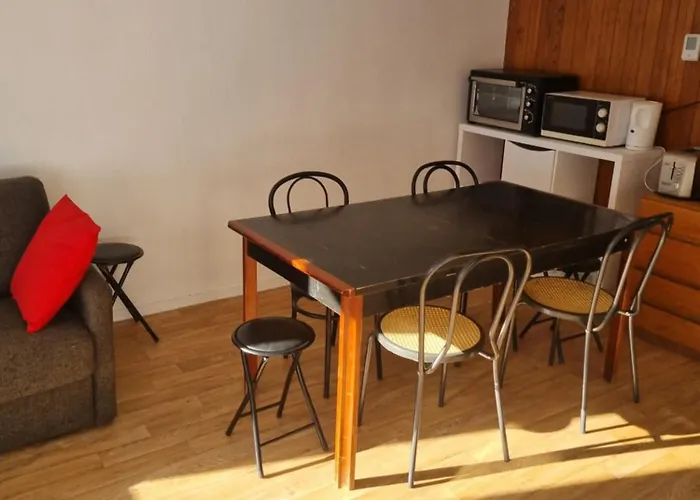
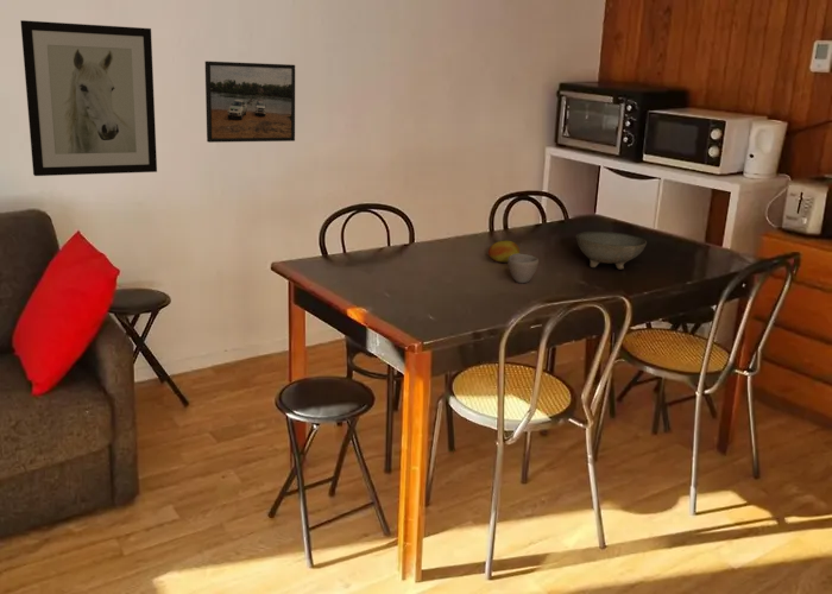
+ fruit (504, 251)
+ wall art (93, 100)
+ bowl (609, 252)
+ cup (519, 267)
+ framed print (251, 102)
